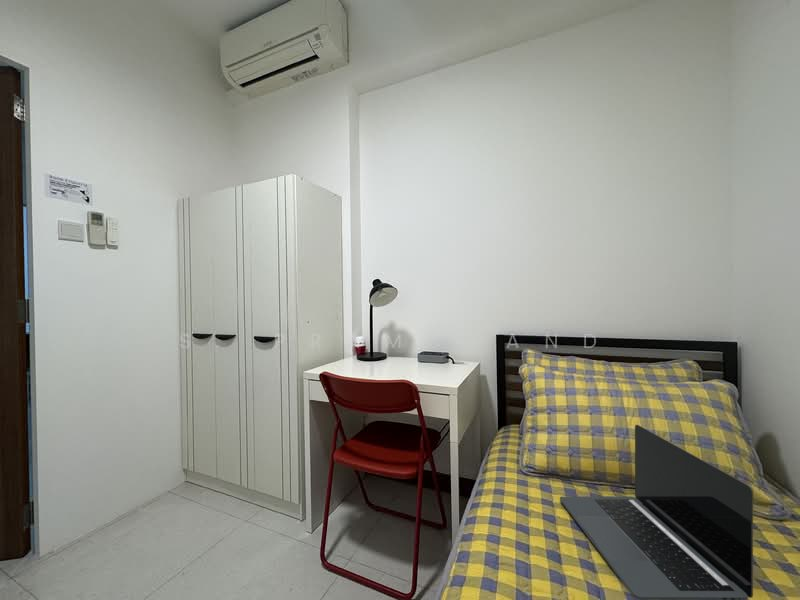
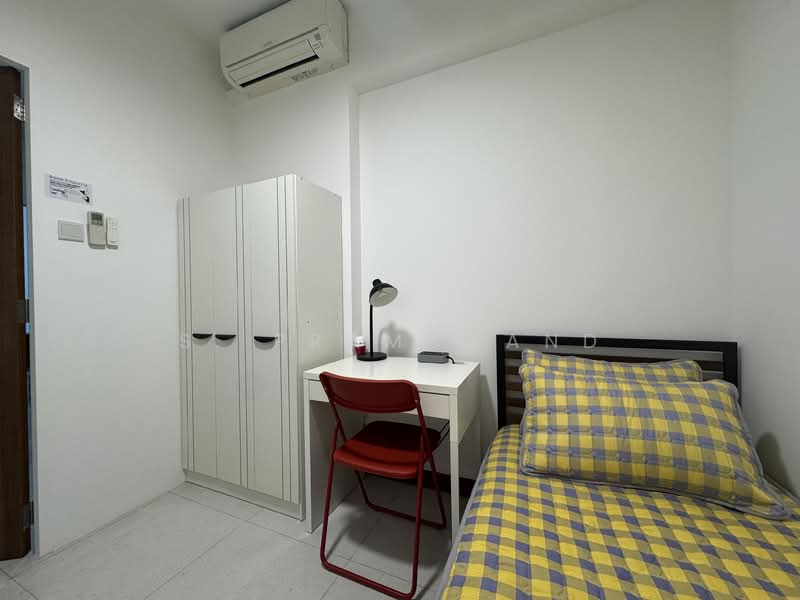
- laptop (636, 495)
